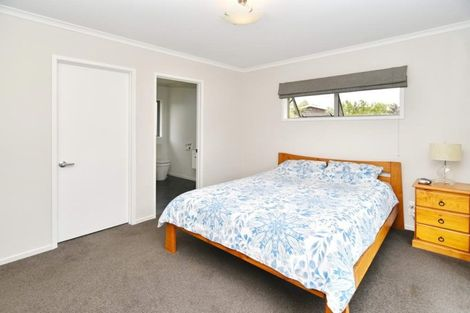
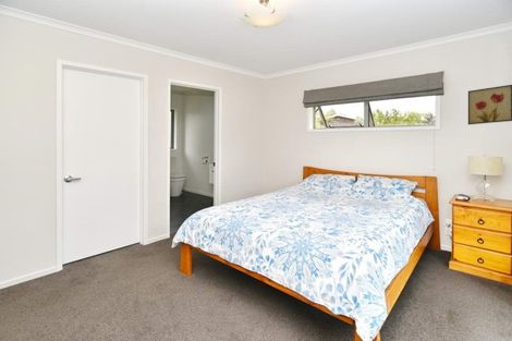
+ wall art (489, 105)
